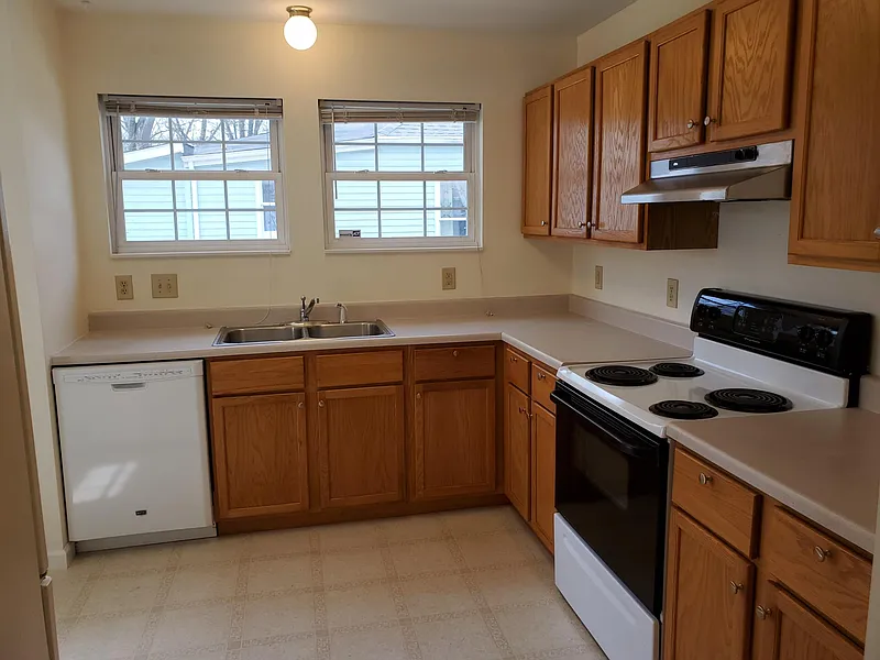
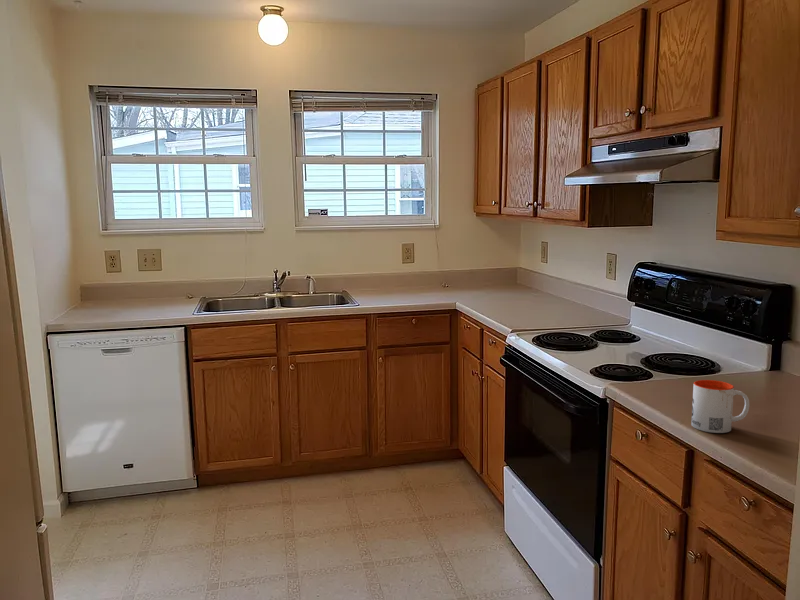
+ mug (720, 405)
